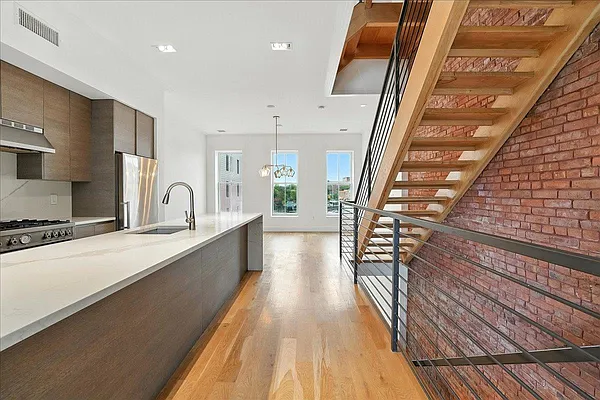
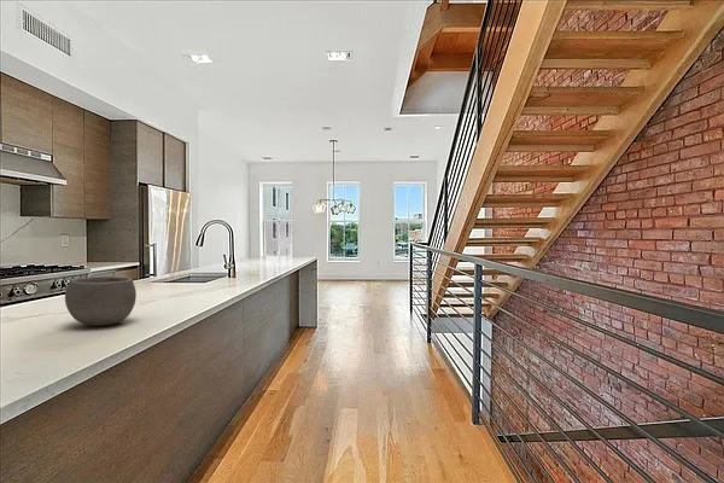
+ bowl (101, 301)
